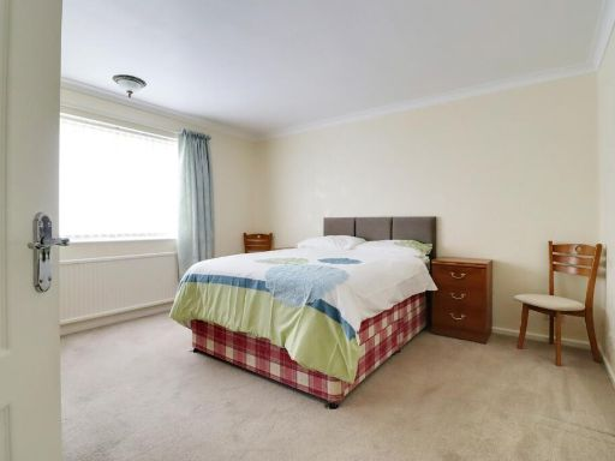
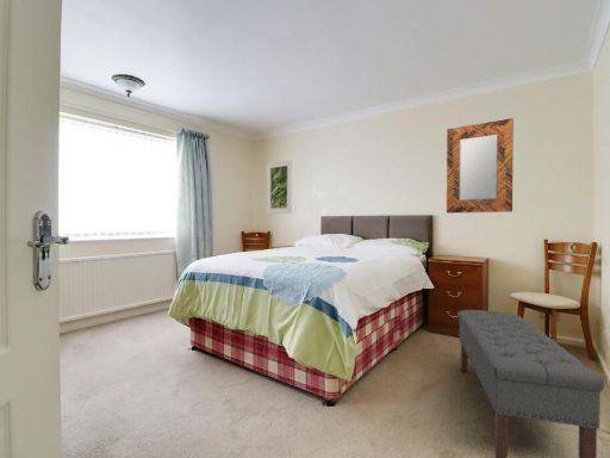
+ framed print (279, 187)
+ home mirror (478, 168)
+ bench (509, 370)
